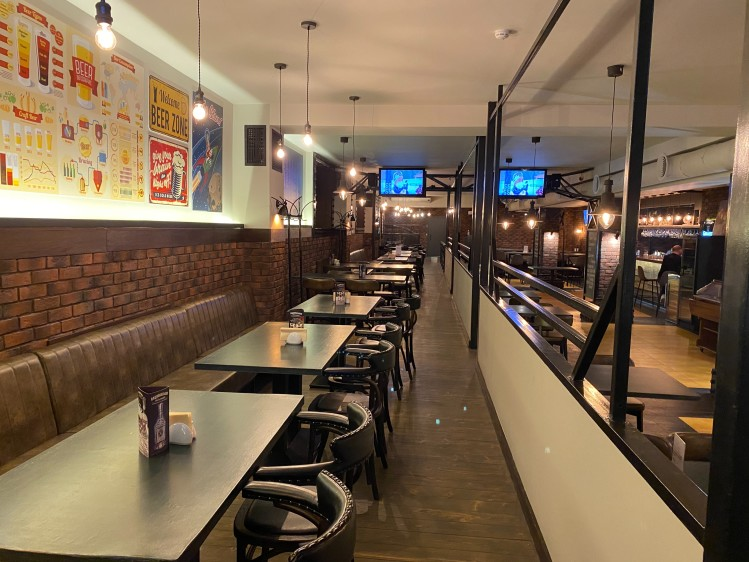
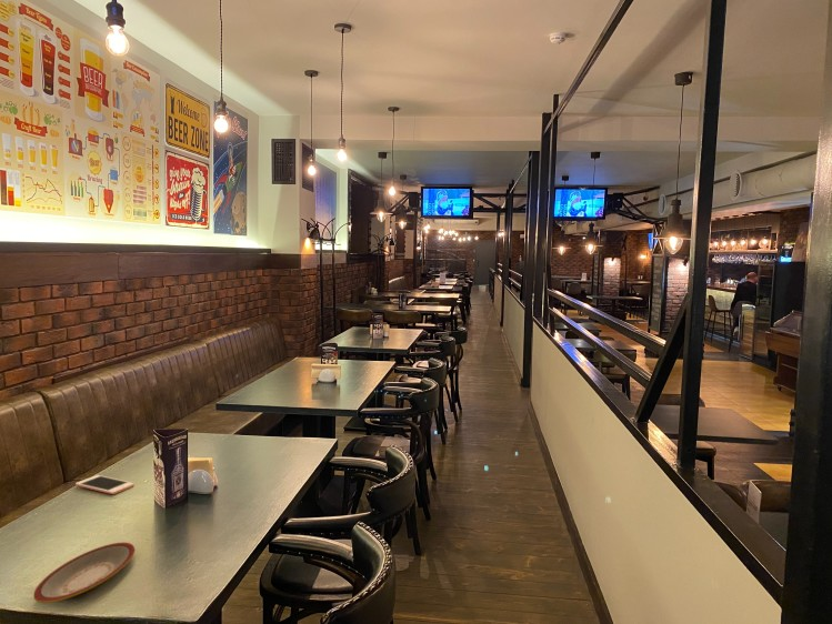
+ cell phone (104, 484)
+ plate (88, 573)
